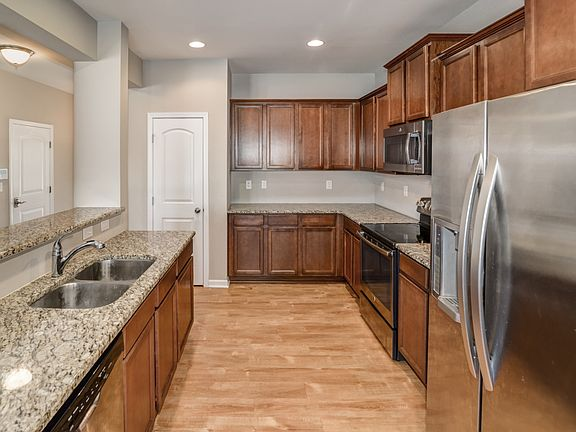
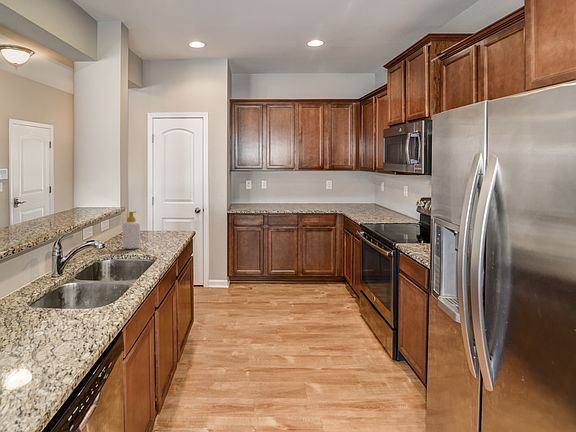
+ soap bottle (131, 229)
